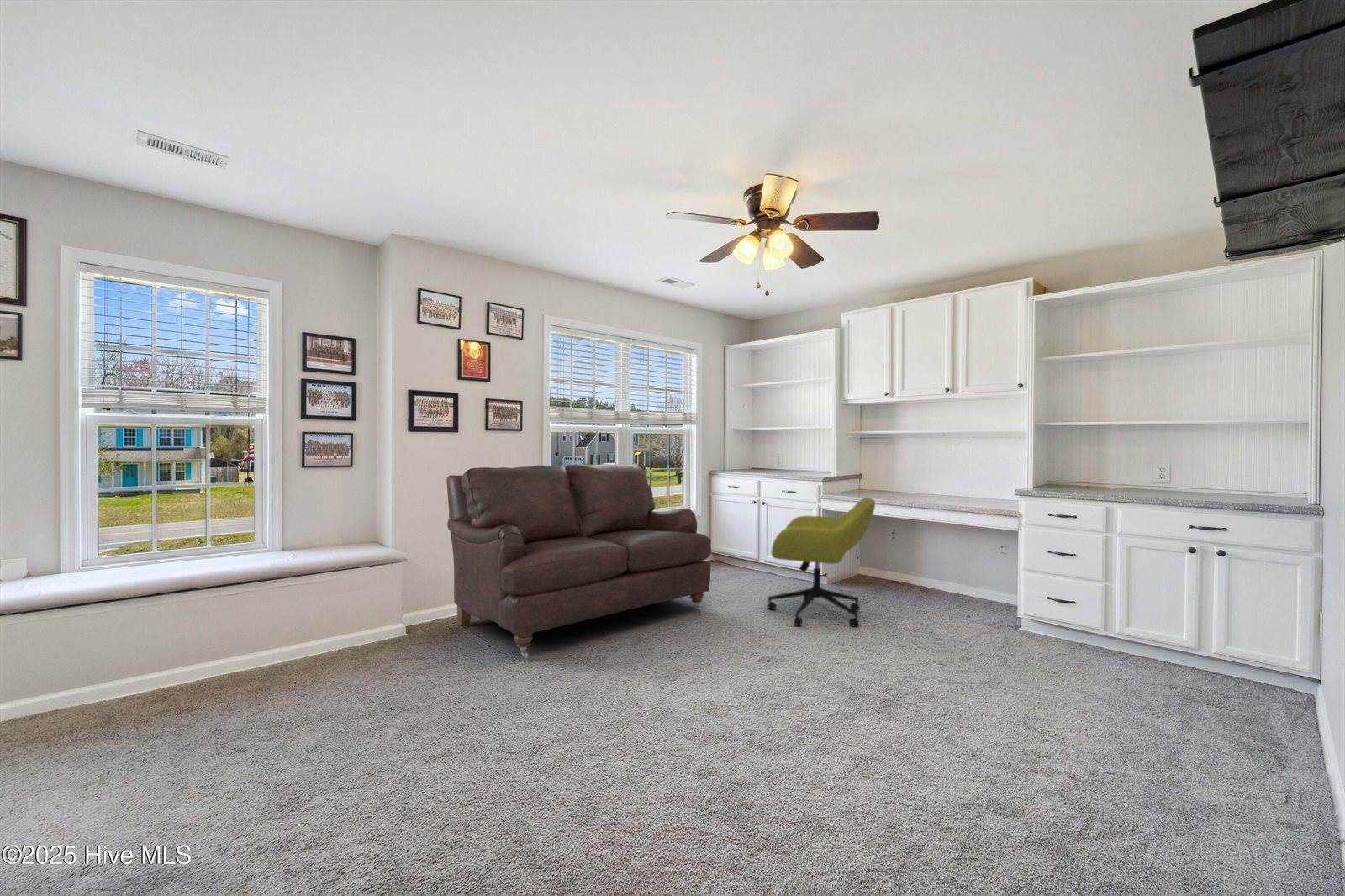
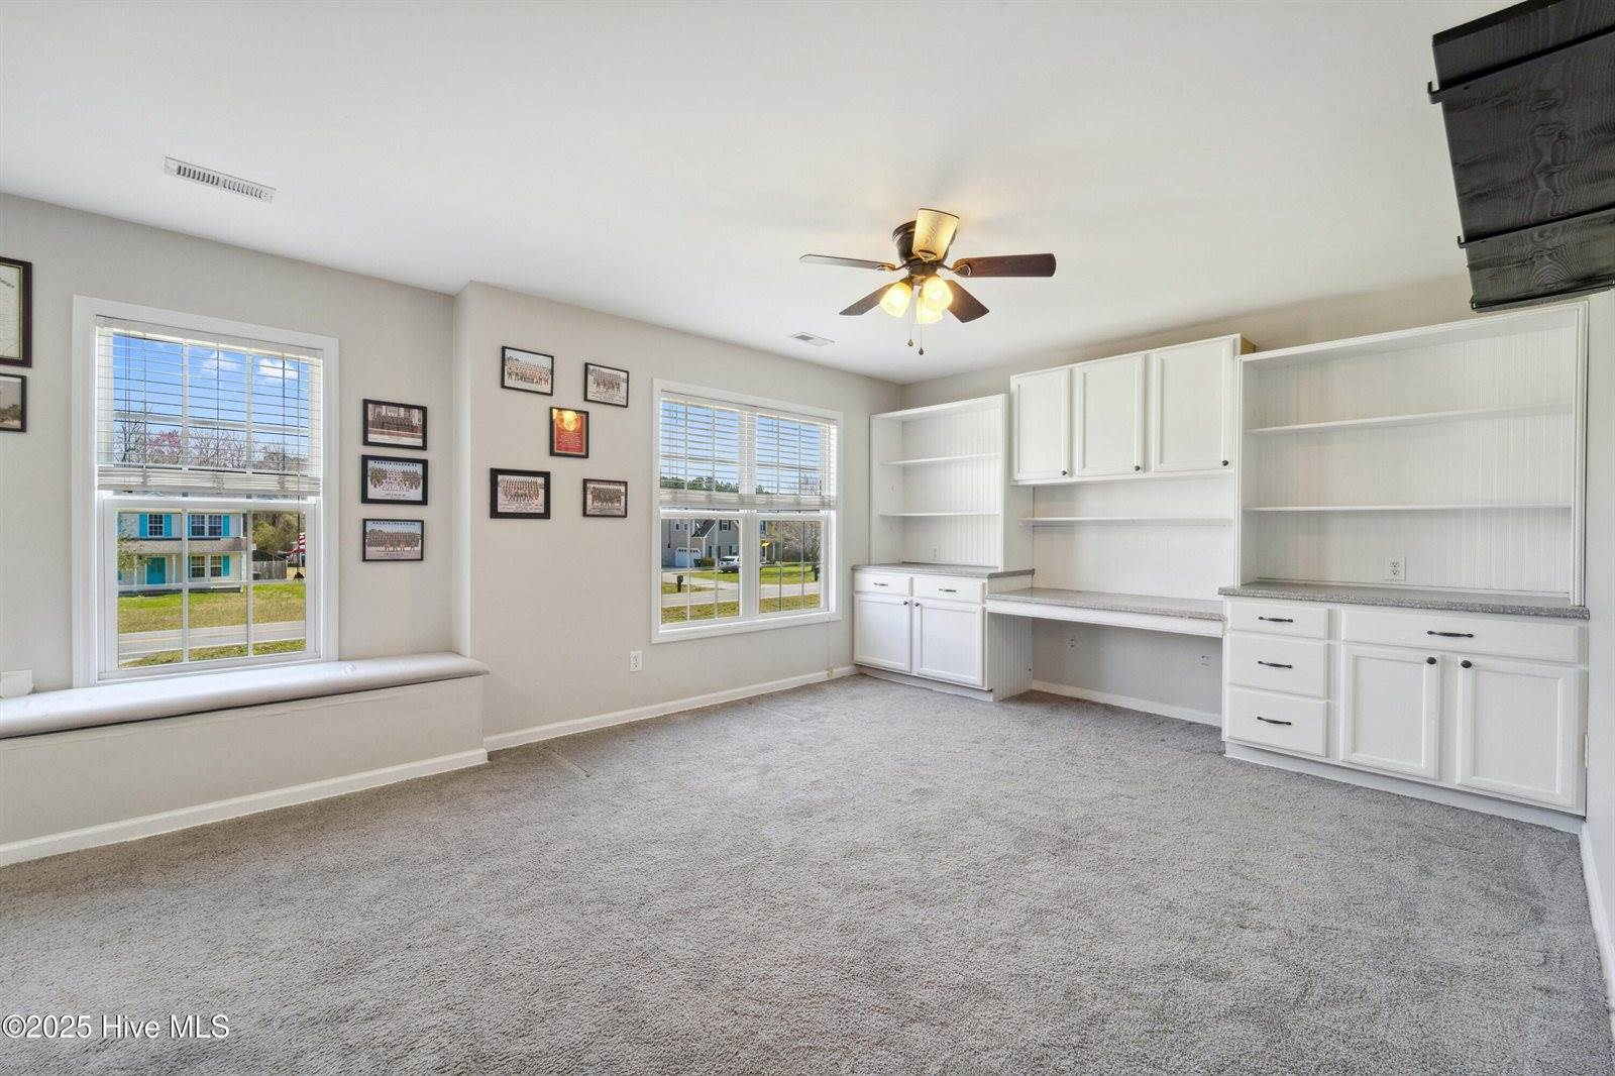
- sofa (580, 540)
- office chair (817, 556)
